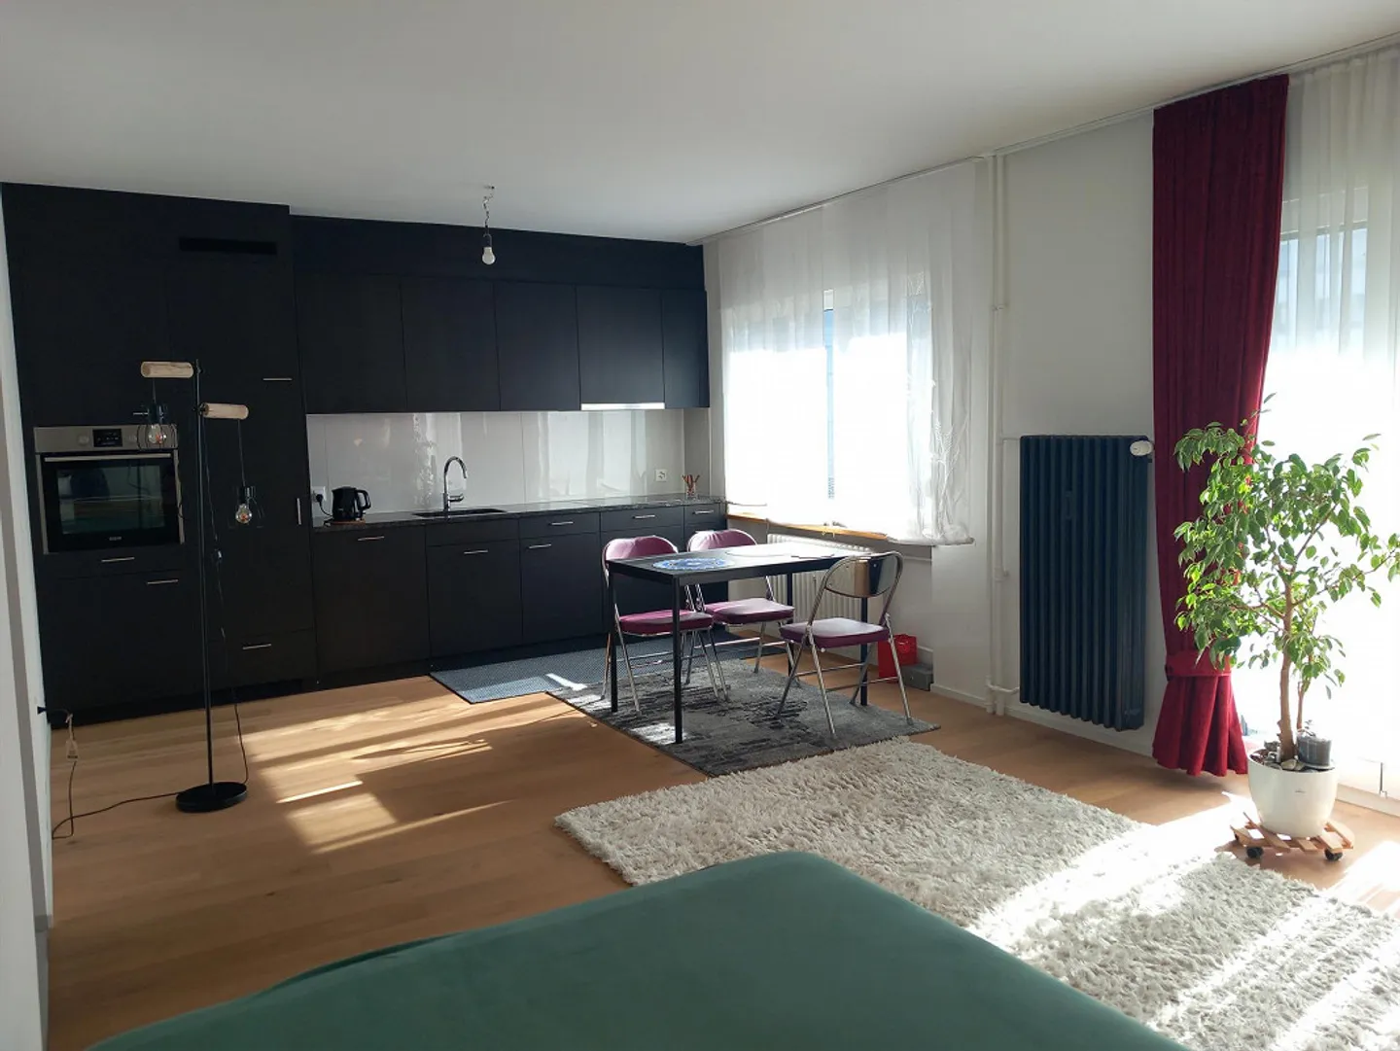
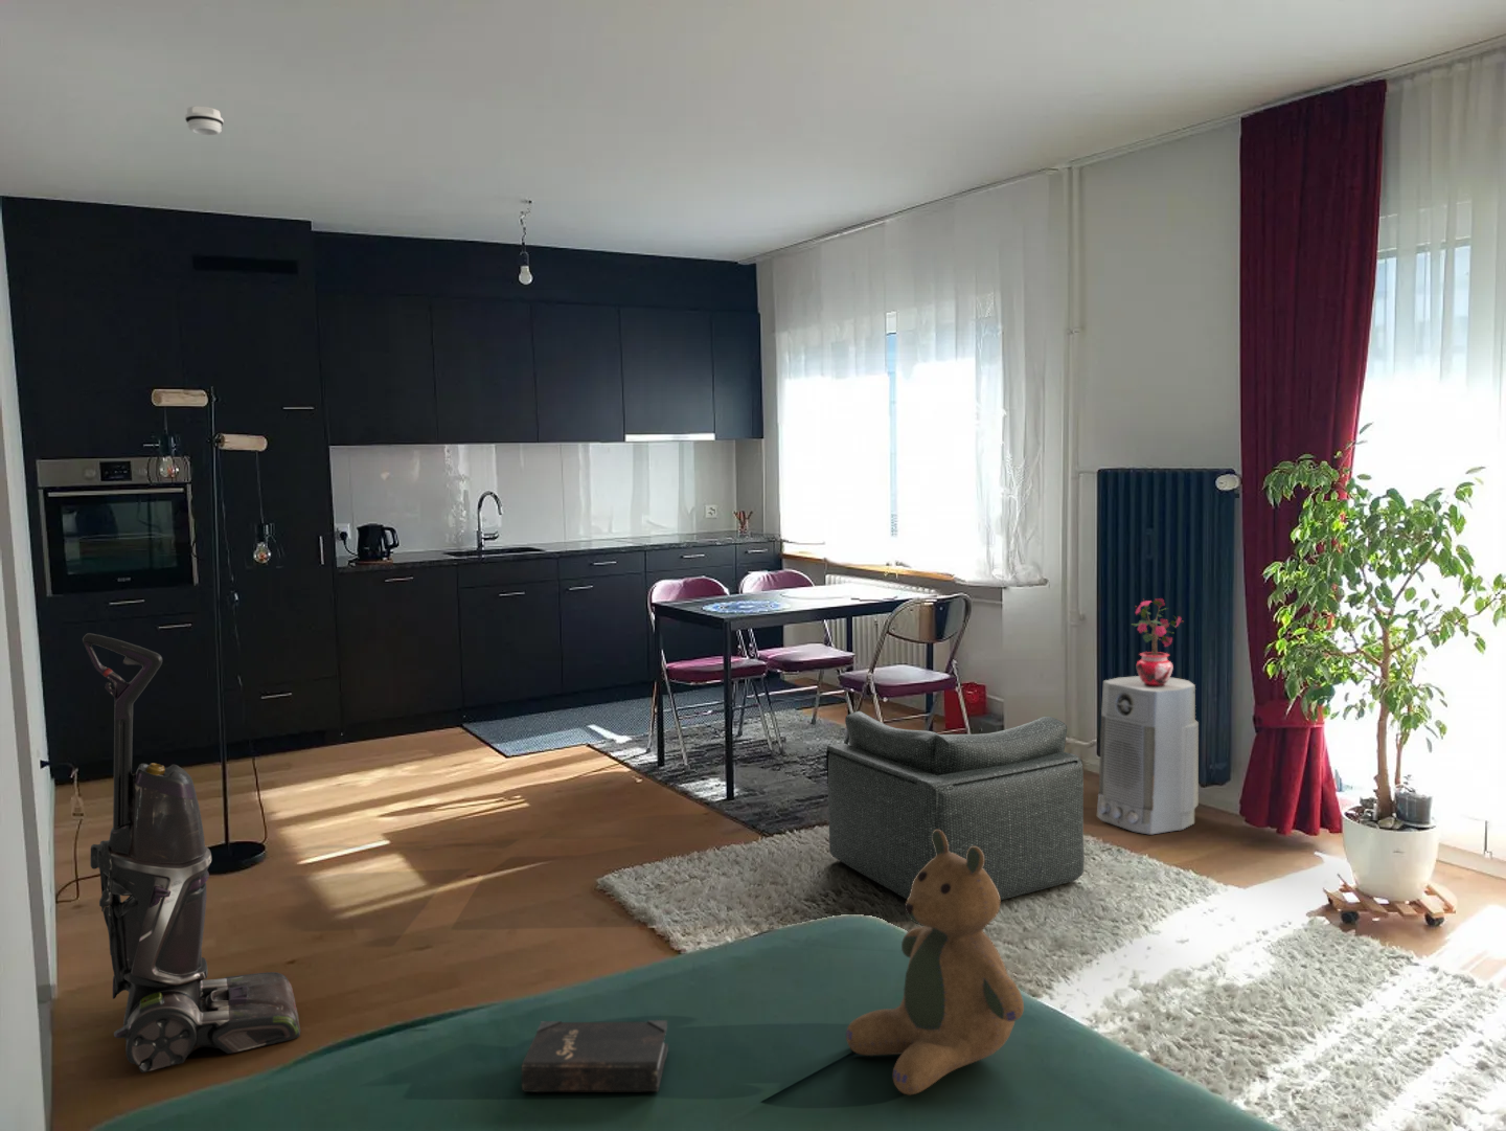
+ smoke detector (204, 121)
+ potted plant (1152, 640)
+ teddy bear (931, 952)
+ air purifier (1151, 751)
+ hardback book (597, 1056)
+ armchair (950, 794)
+ vacuum cleaner (202, 830)
